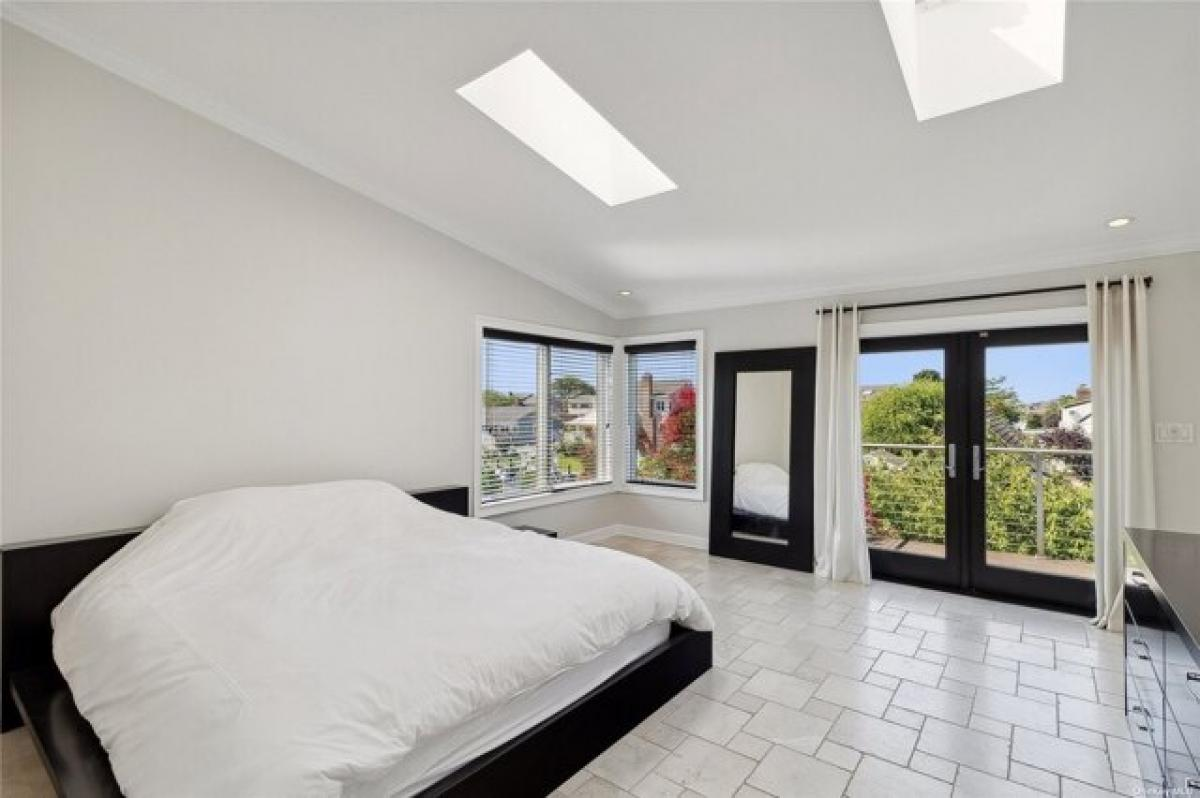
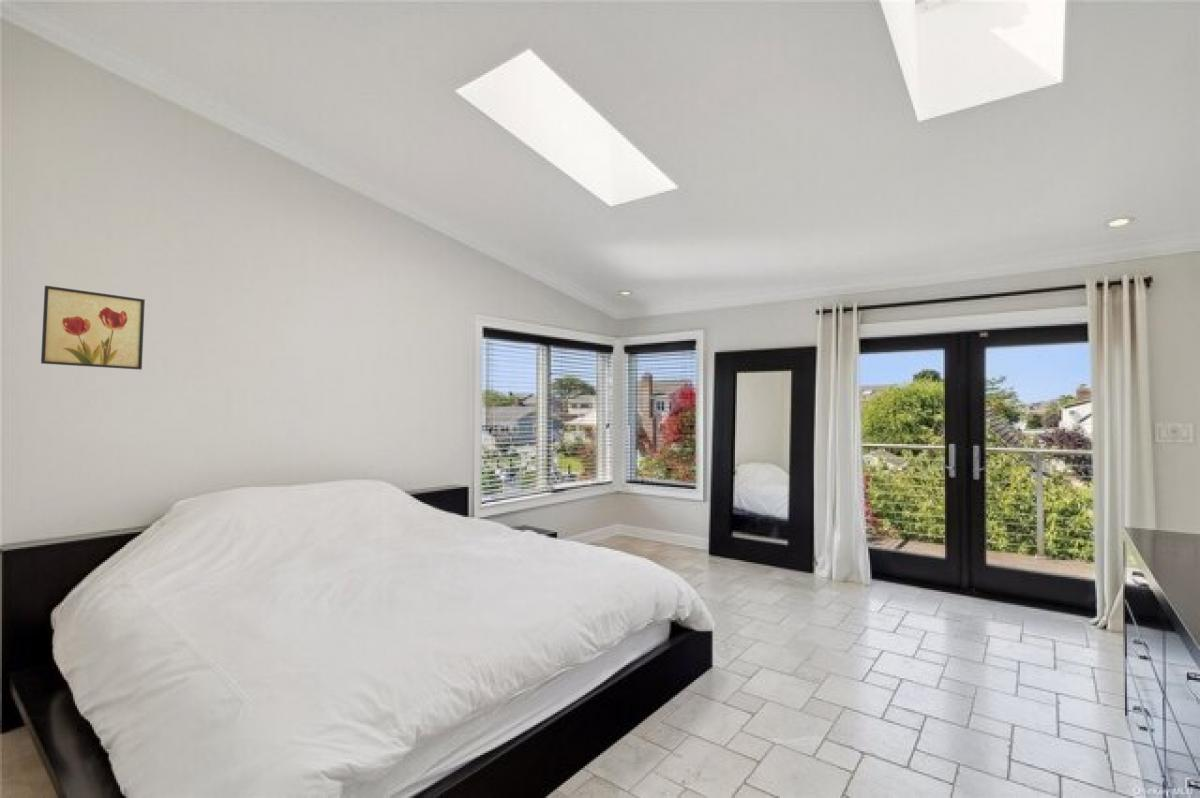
+ wall art (95, 329)
